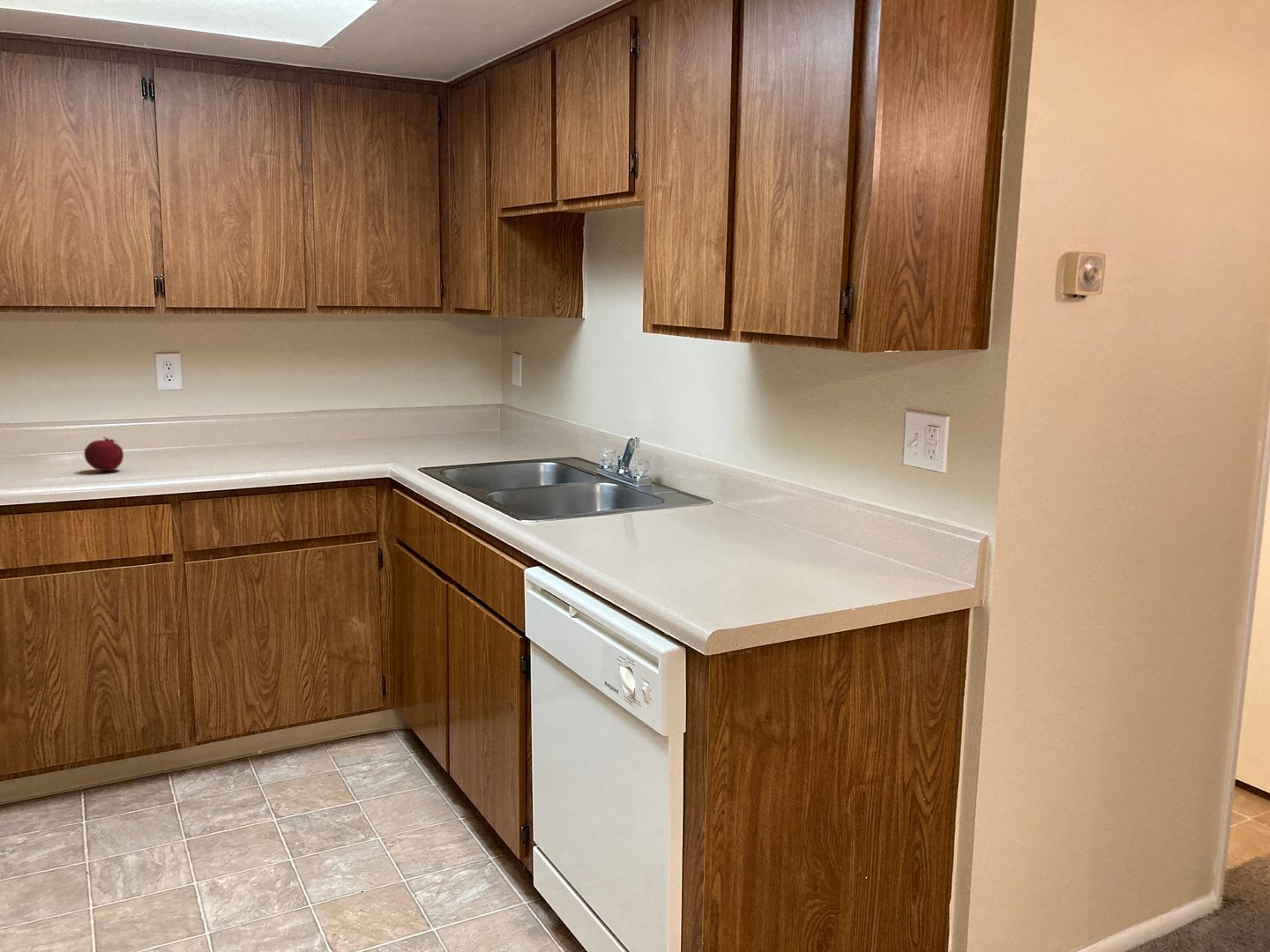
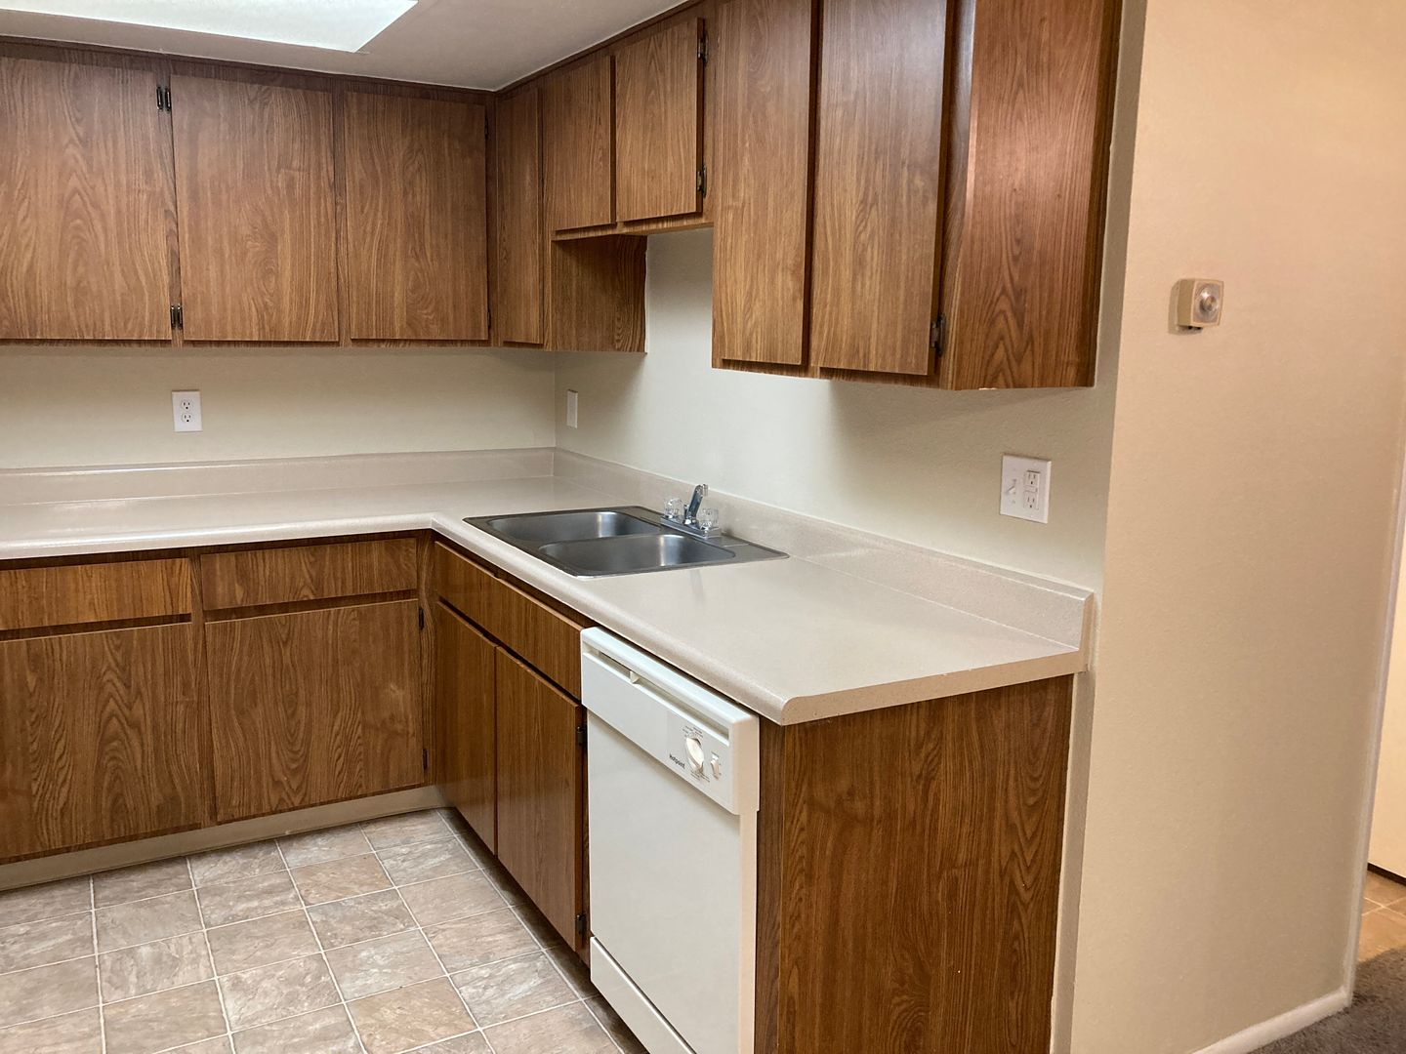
- fruit (105, 454)
